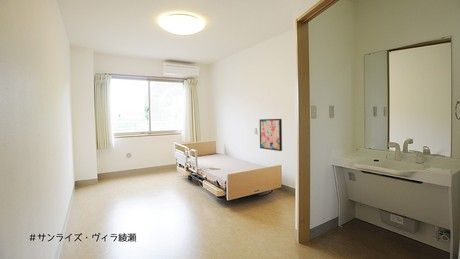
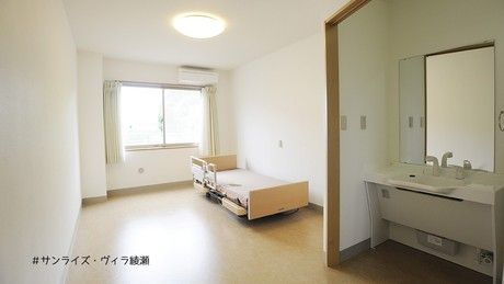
- wall art (270, 134)
